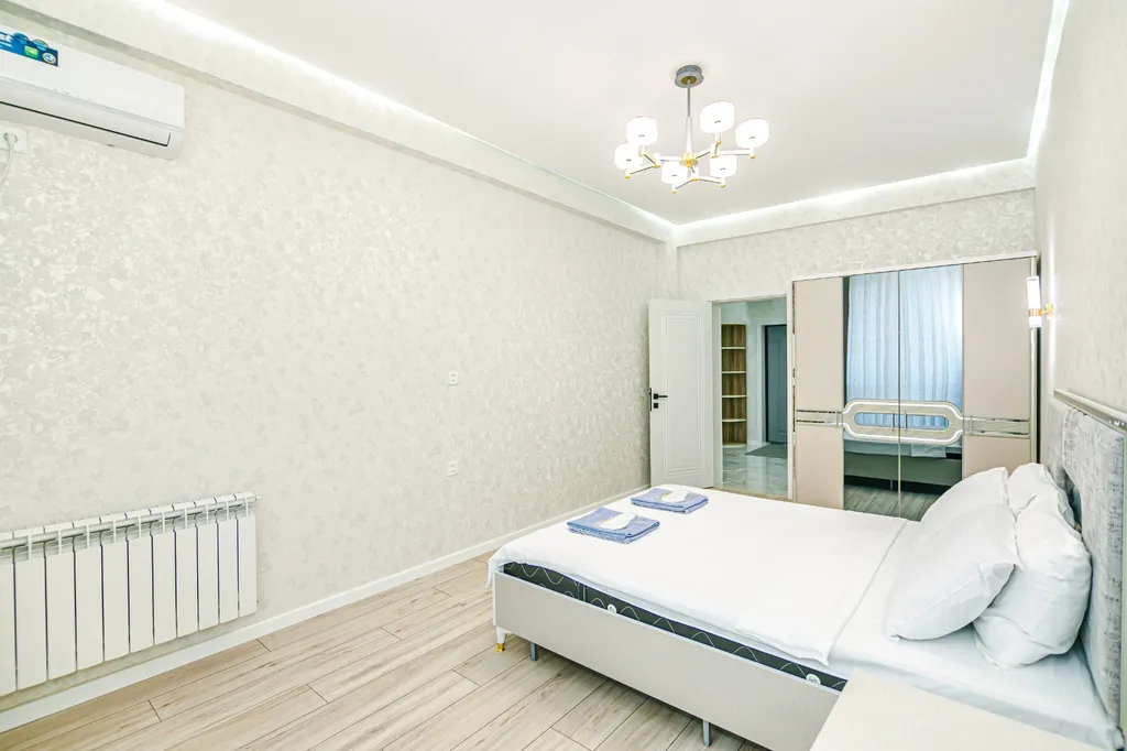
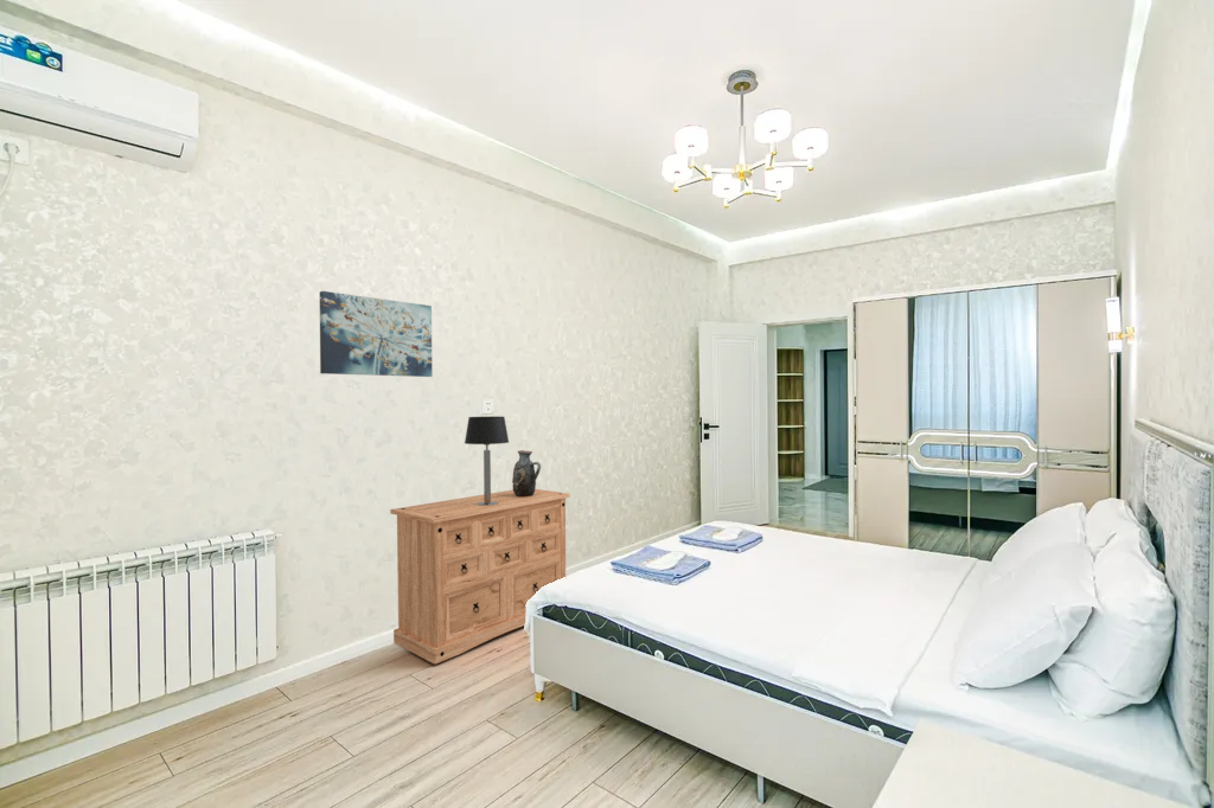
+ decorative vase (526, 473)
+ dresser (486, 563)
+ wall art (379, 336)
+ table lamp (486, 460)
